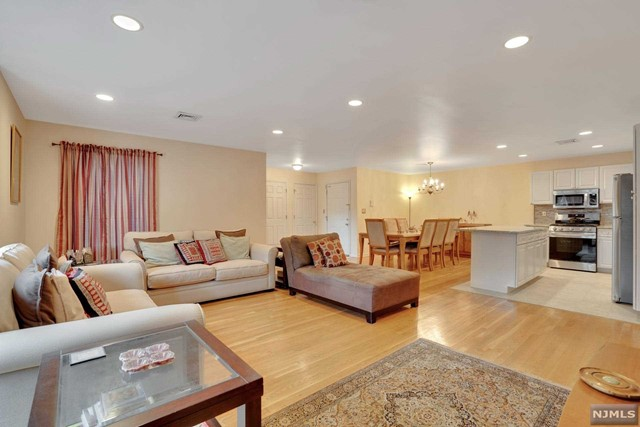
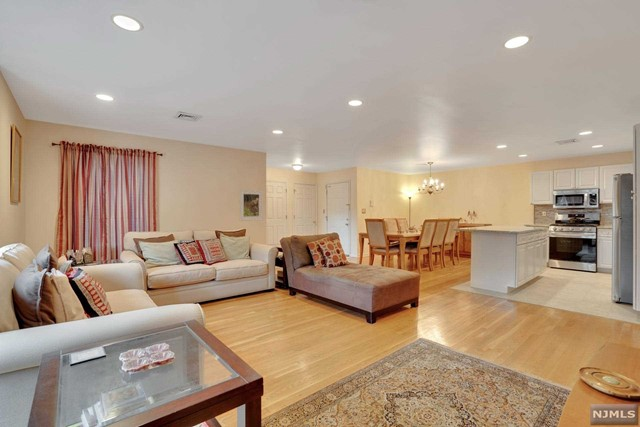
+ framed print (251, 205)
